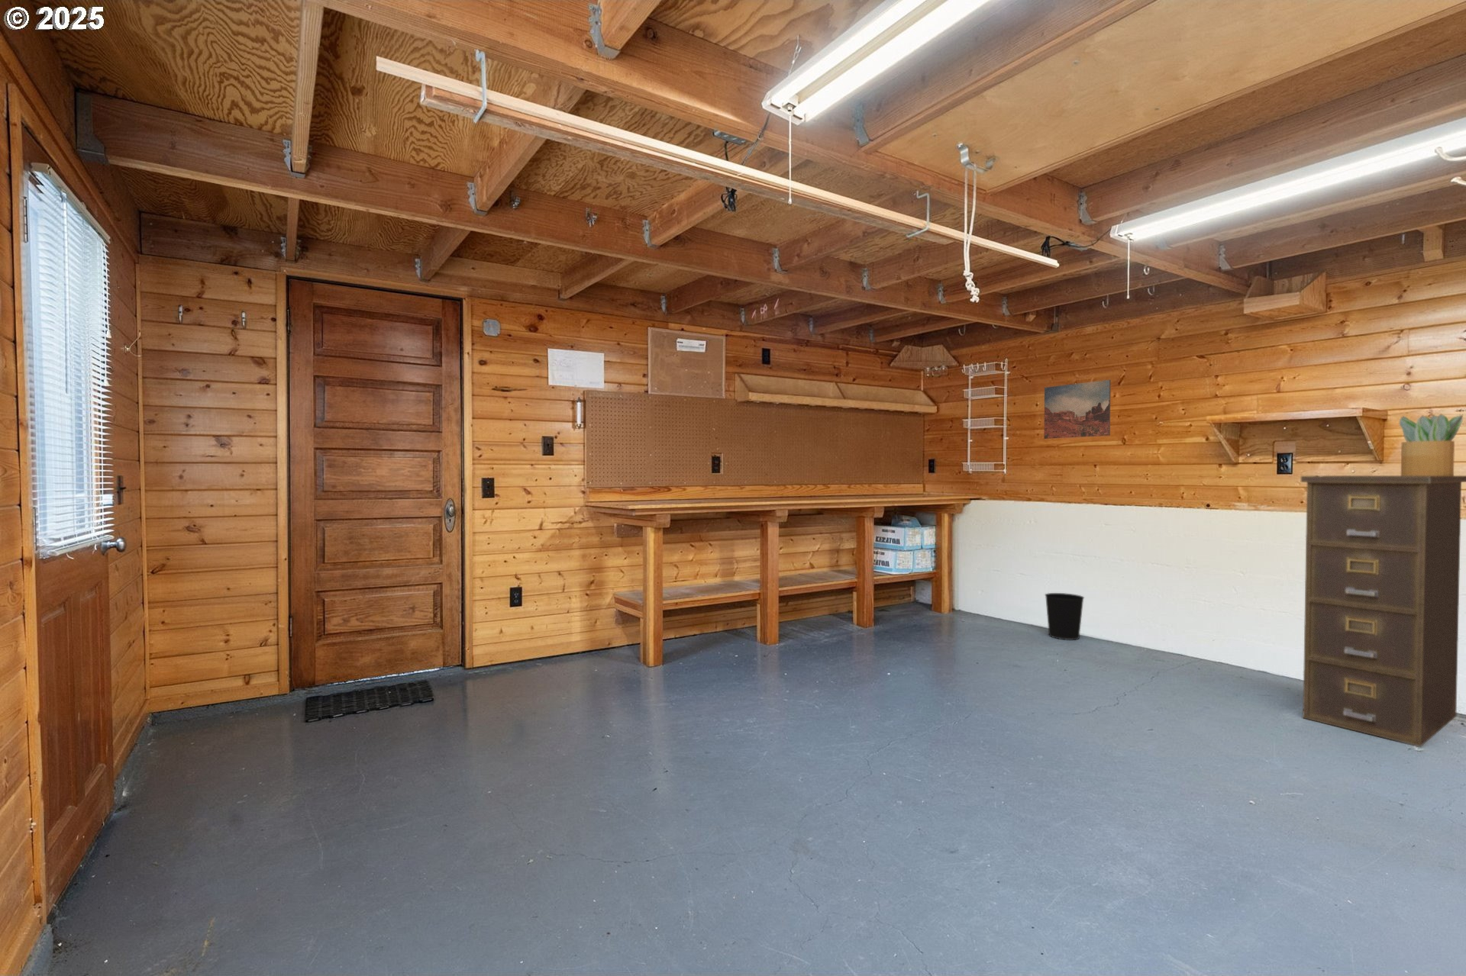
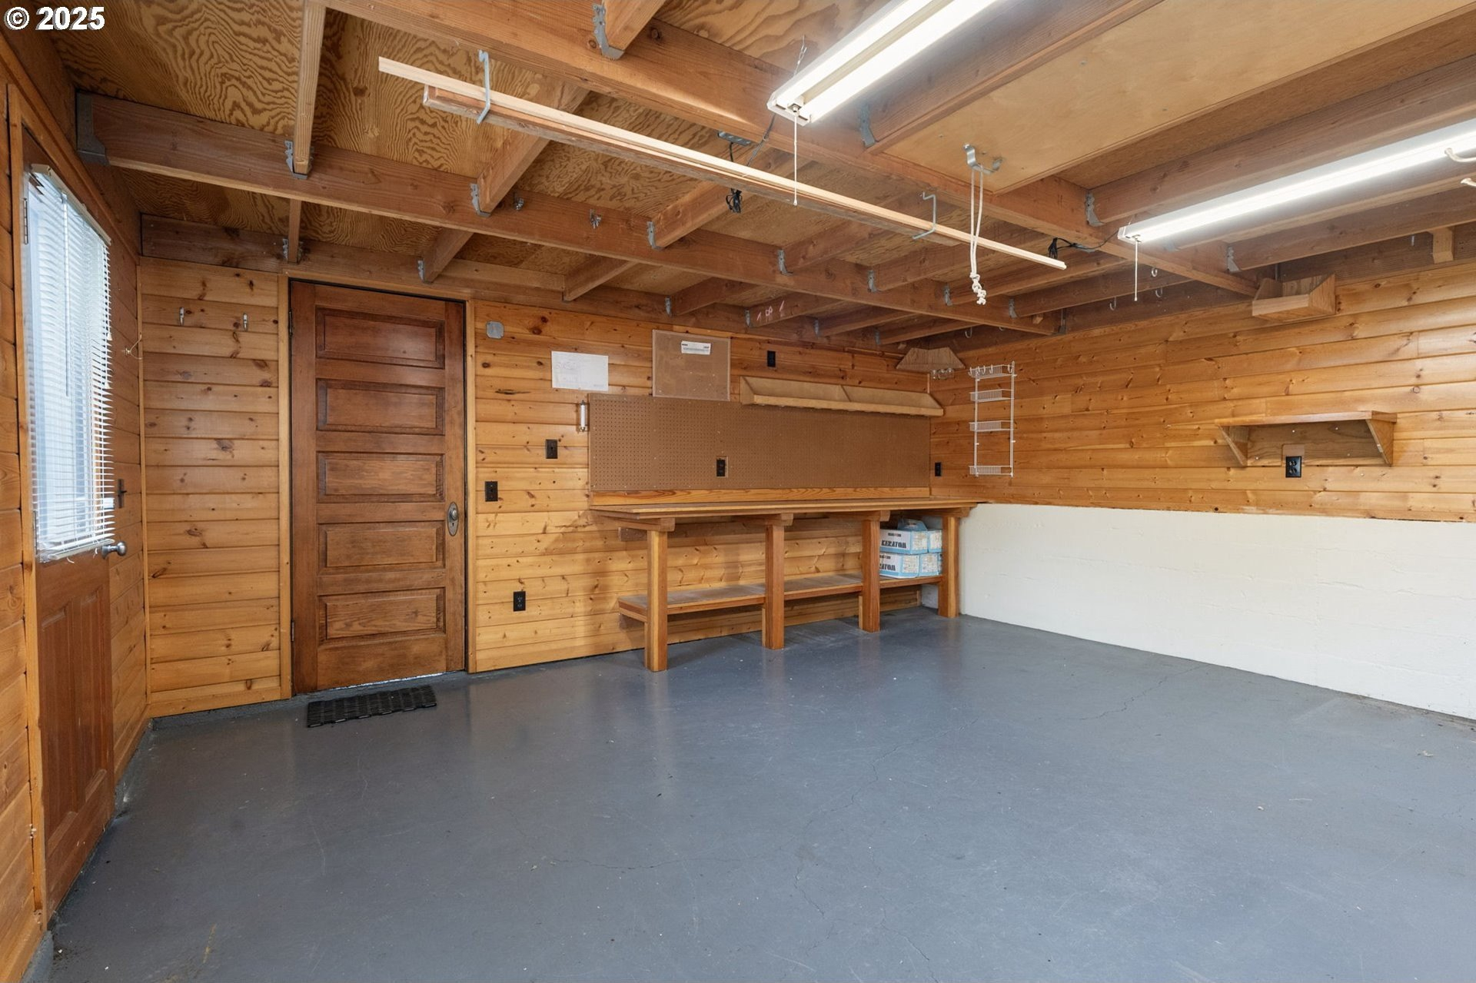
- potted plant (1431, 444)
- filing cabinet (1381, 597)
- wastebasket (1064, 615)
- wall art (1076, 411)
